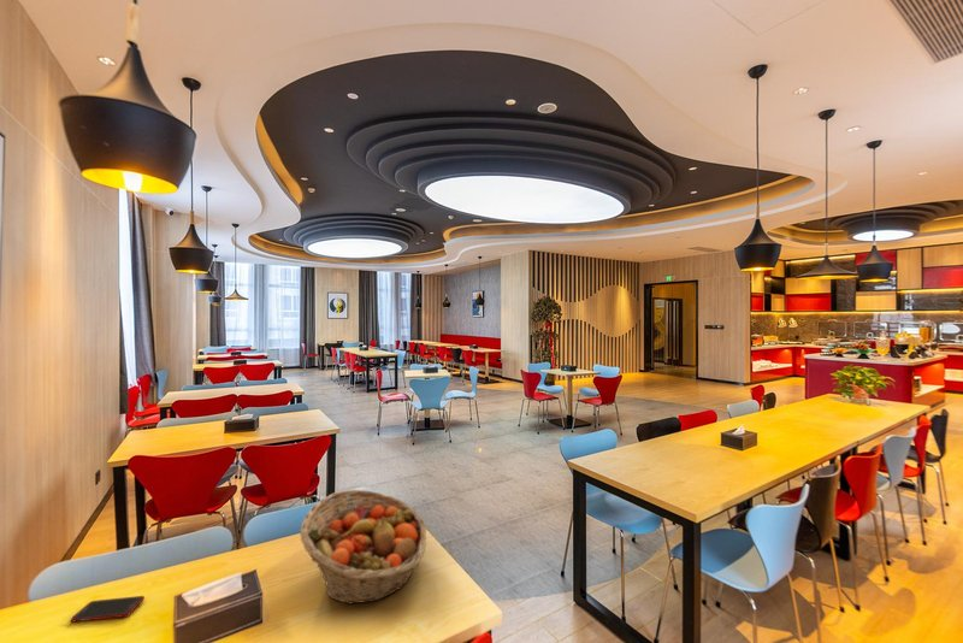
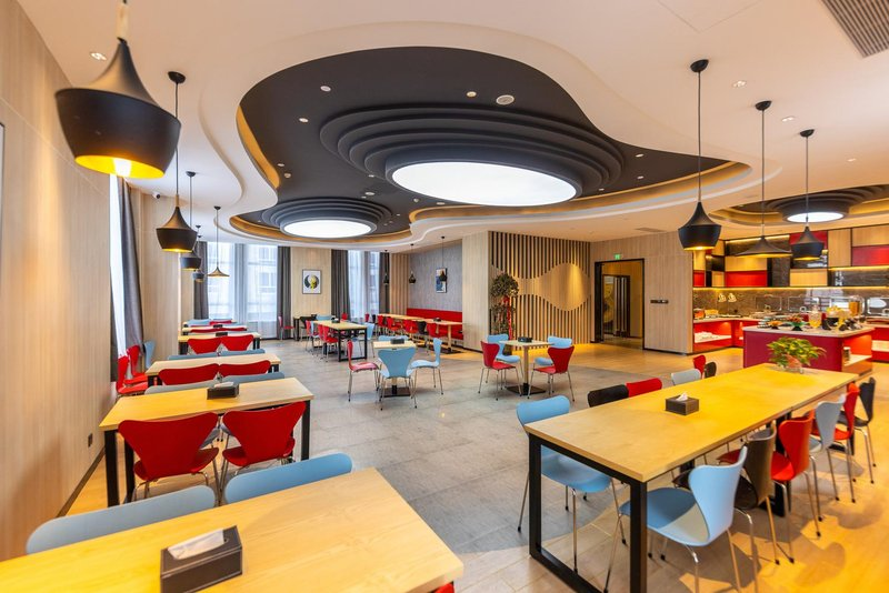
- cell phone (108, 608)
- fruit basket (367, 538)
